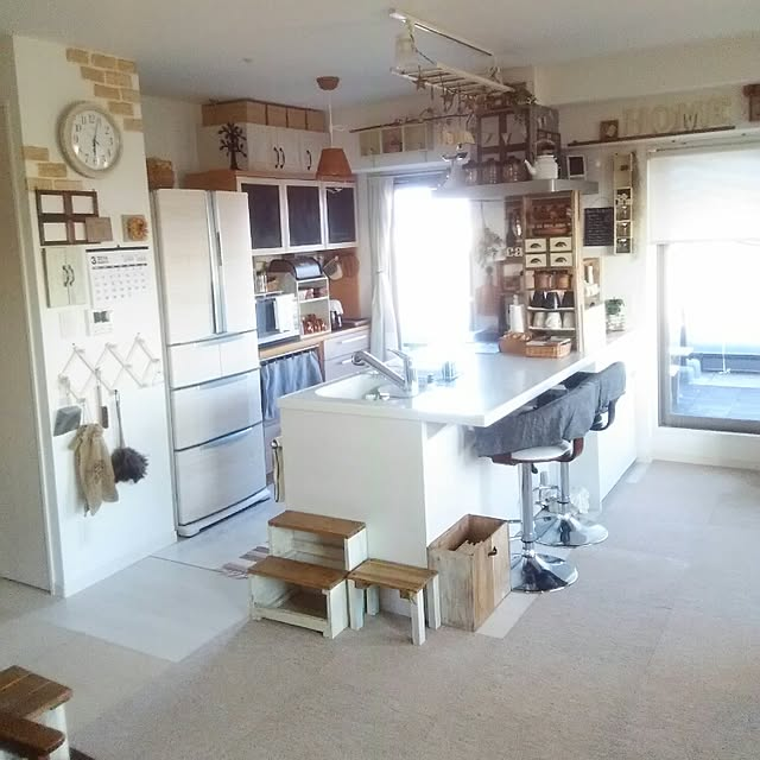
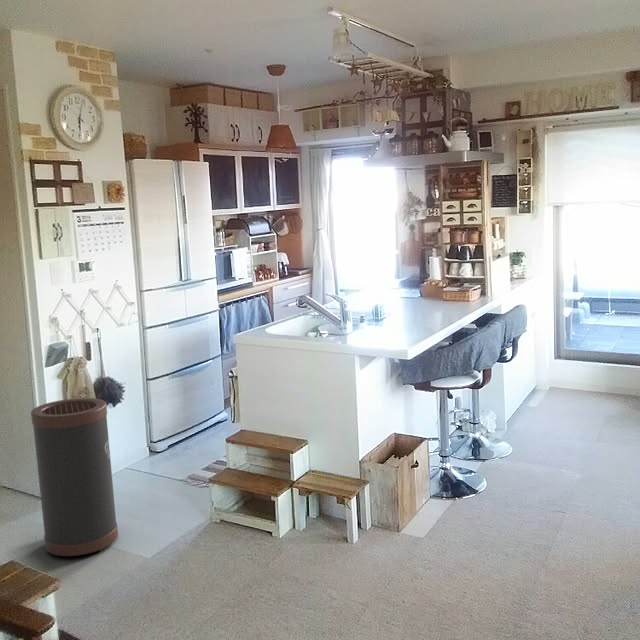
+ trash can (75, 475)
